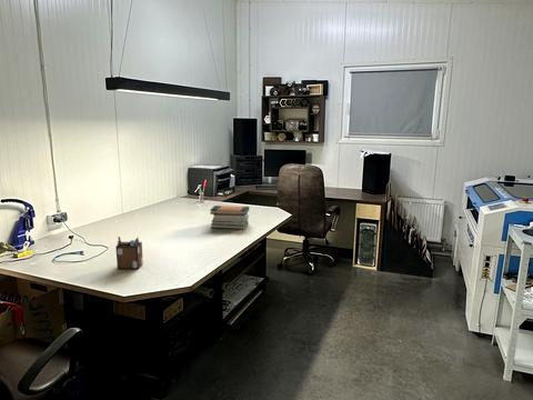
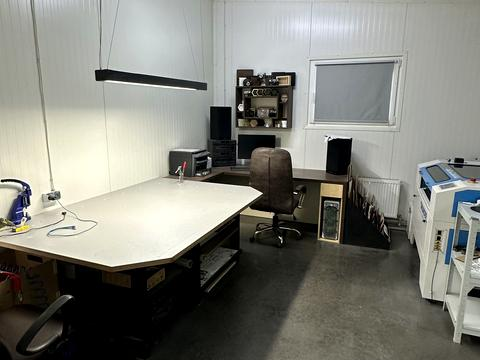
- book stack (230, 217)
- desk organizer (129, 250)
